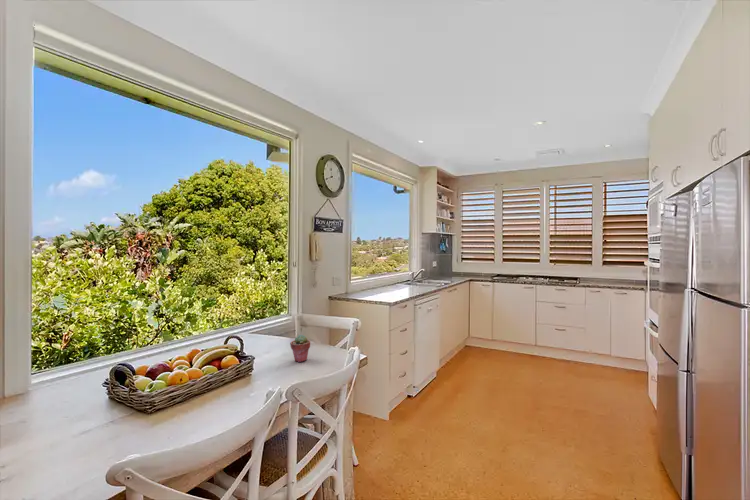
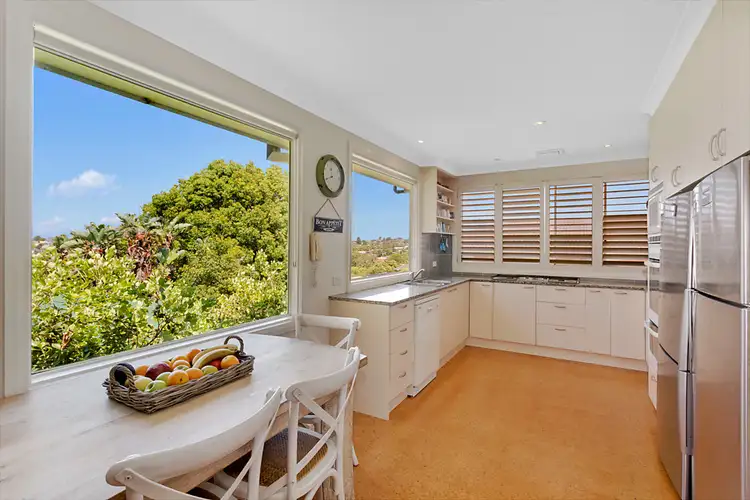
- potted succulent (300, 347)
